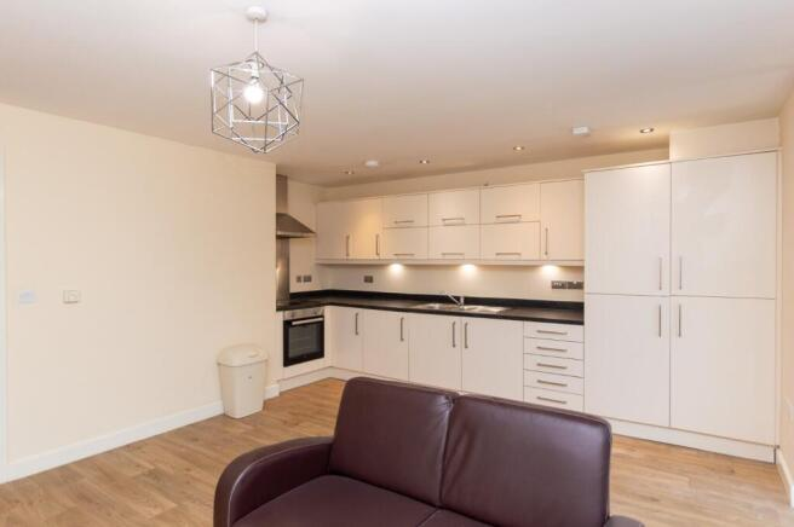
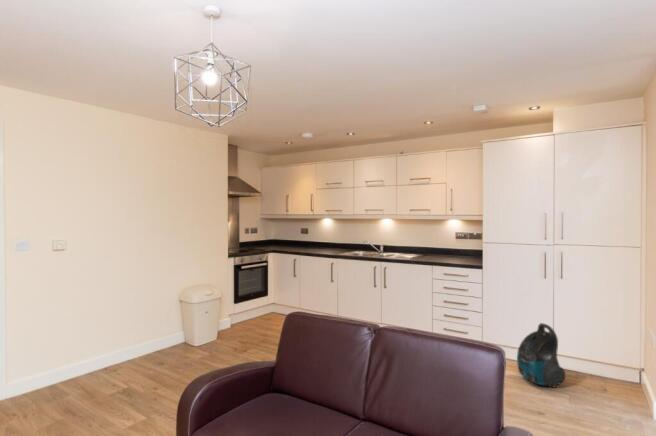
+ vacuum cleaner (538, 352)
